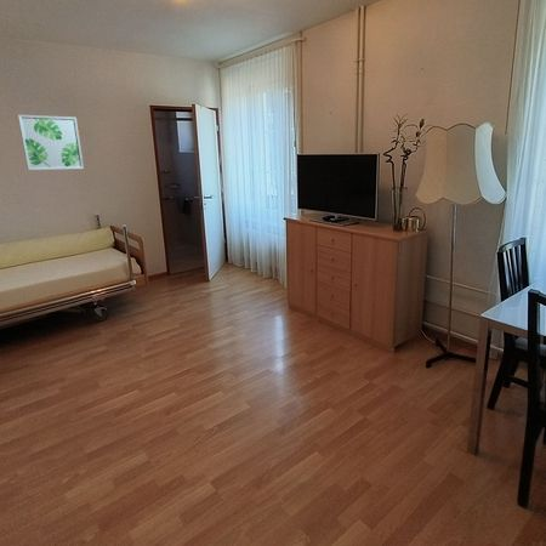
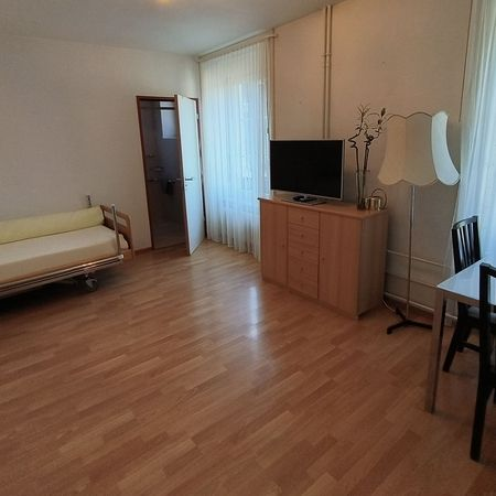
- wall art (52, 143)
